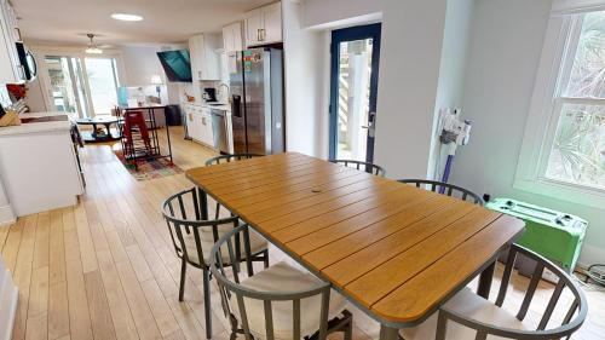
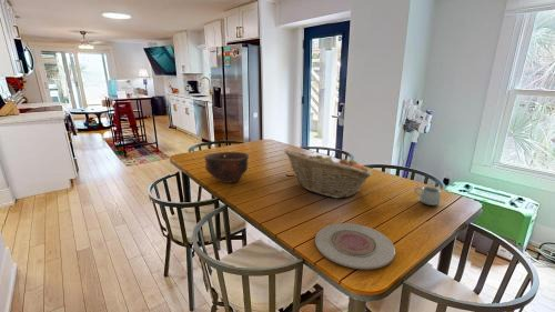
+ plate (353, 242)
+ bowl (228, 167)
+ fruit basket (325, 168)
+ mug (426, 194)
